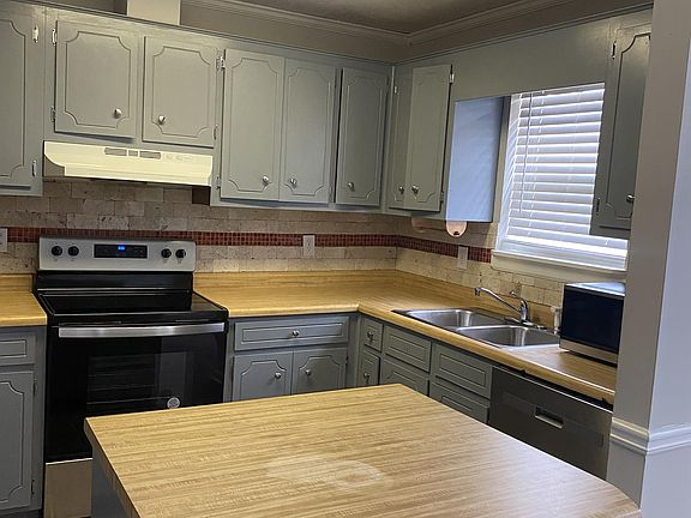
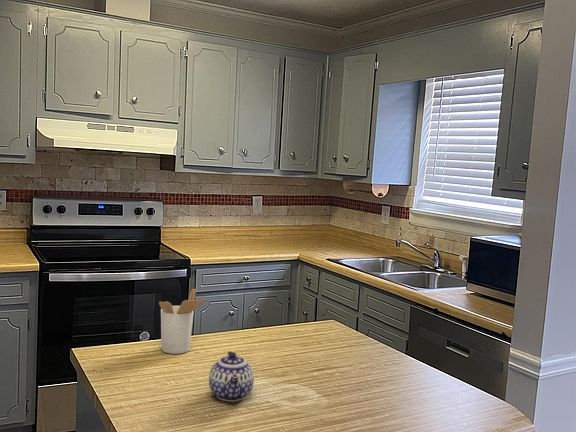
+ utensil holder (182, 321)
+ teapot (231, 374)
